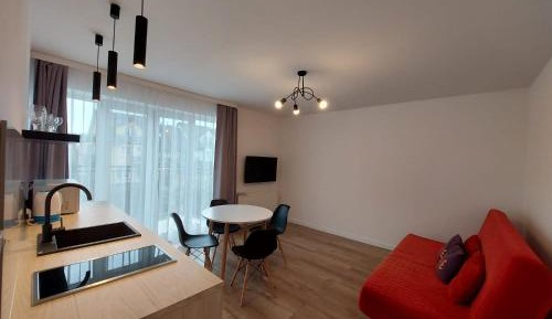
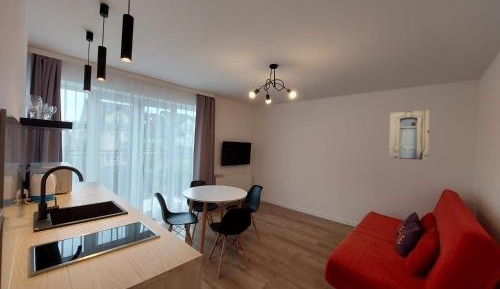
+ wall art (408, 135)
